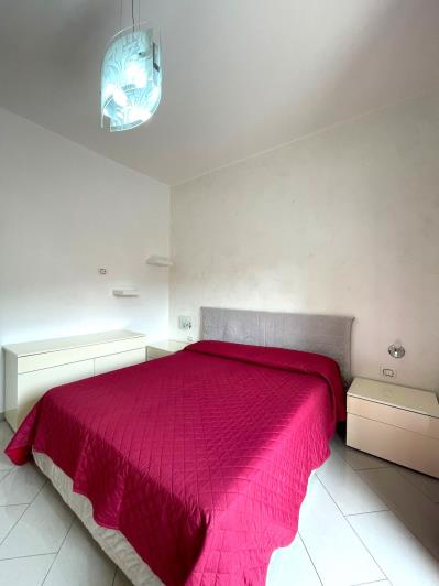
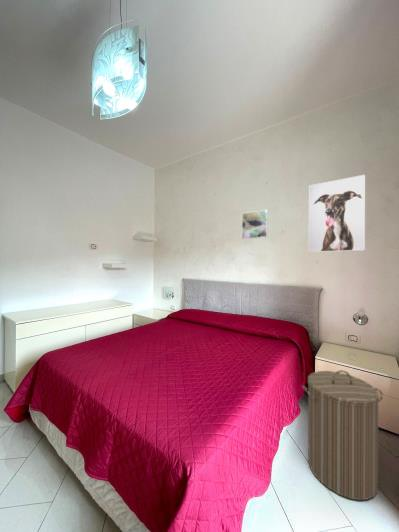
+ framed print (254, 224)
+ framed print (335, 216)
+ laundry hamper (340, 420)
